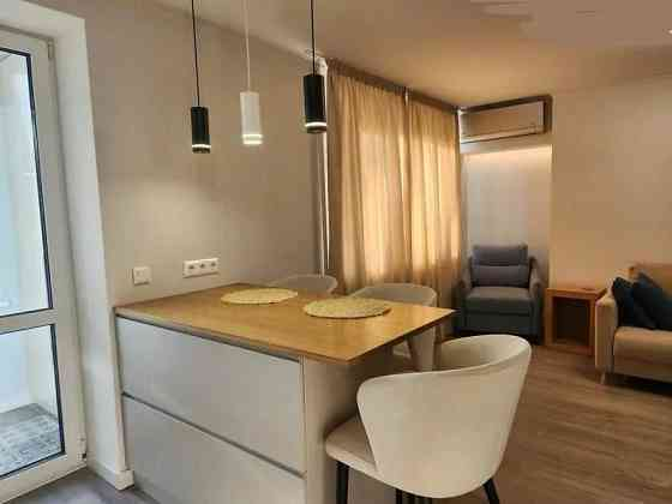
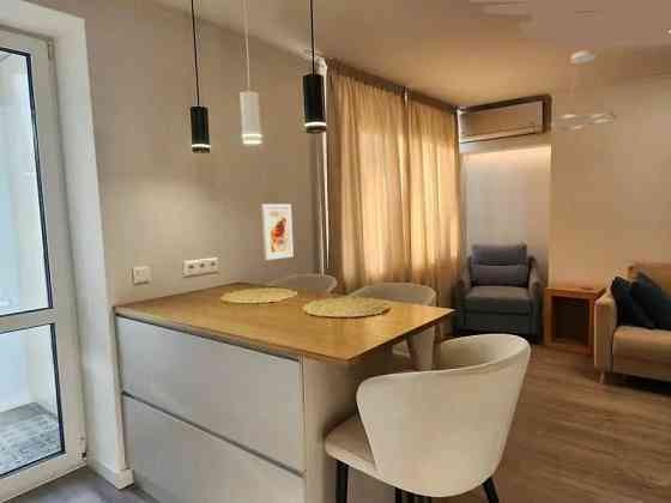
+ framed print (278, 231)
+ ceiling light (575, 89)
